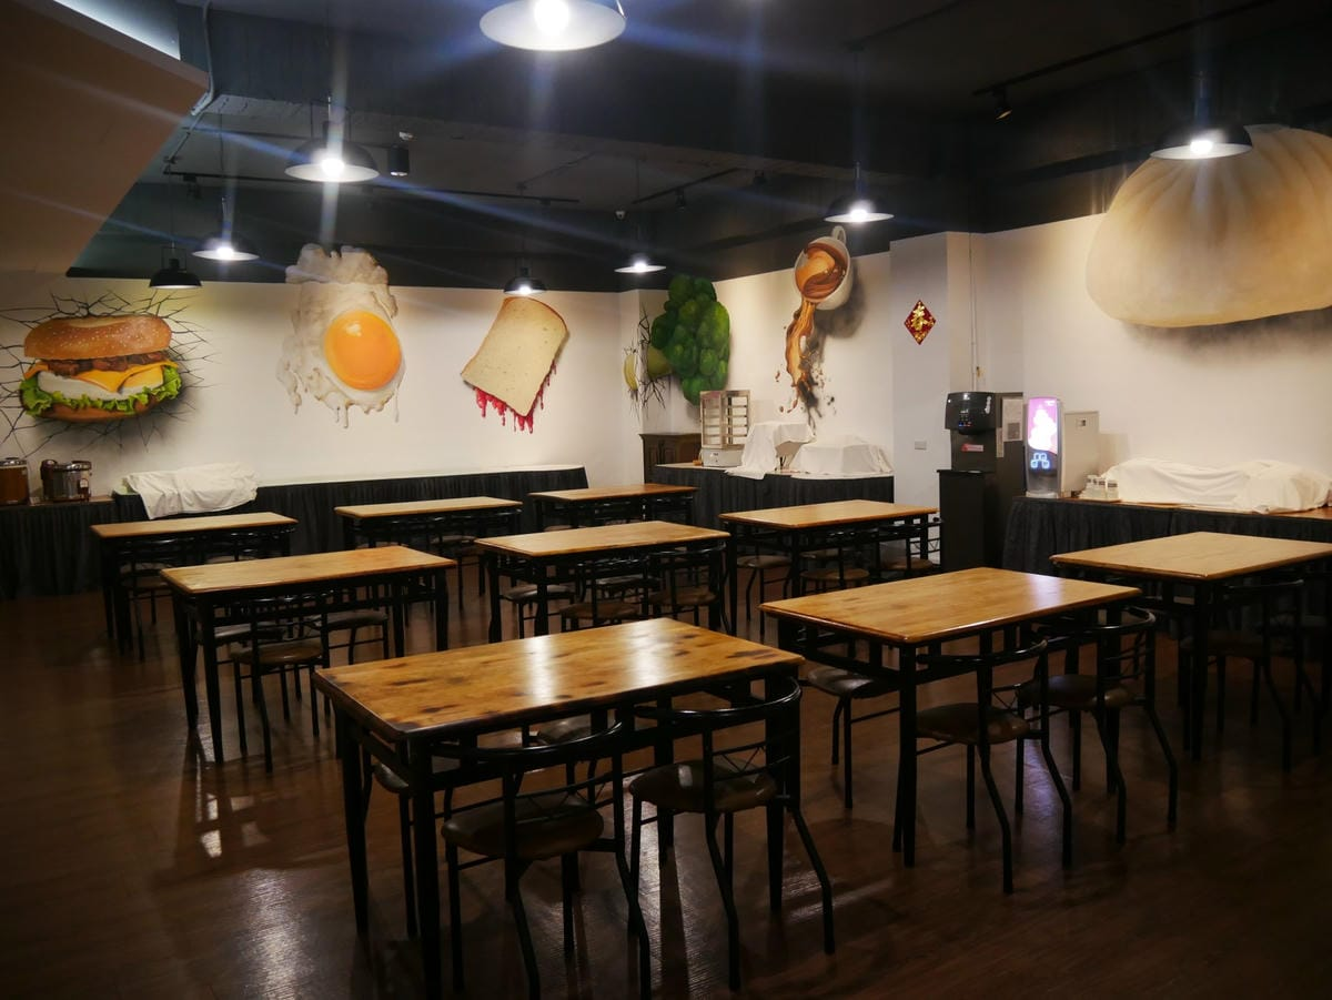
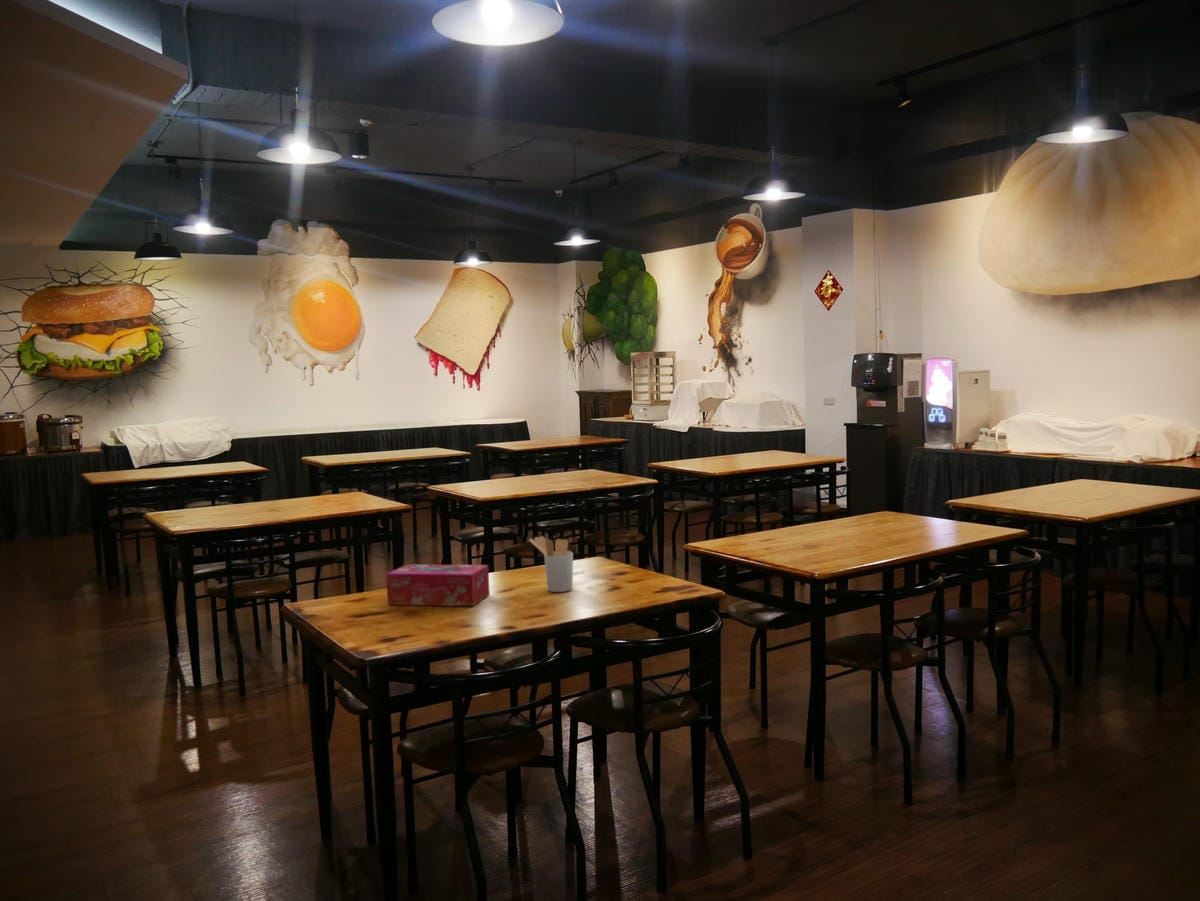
+ utensil holder (552, 562)
+ tissue box (438, 584)
